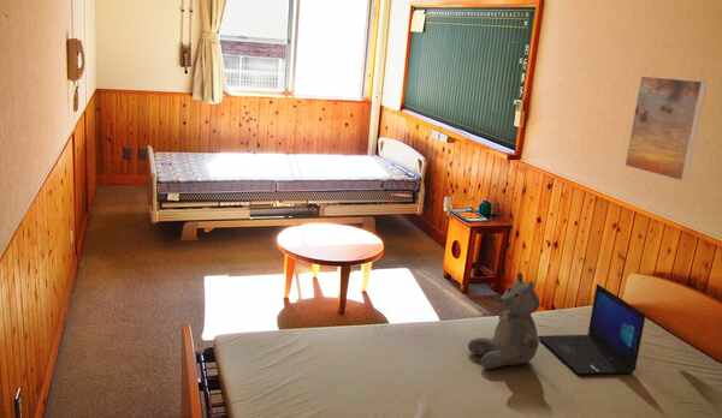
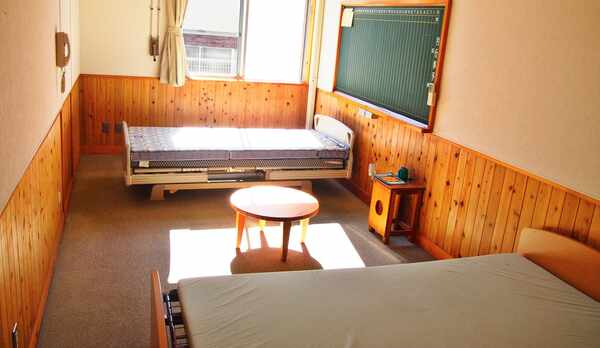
- teddy bear (507, 318)
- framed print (663, 126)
- laptop (590, 327)
